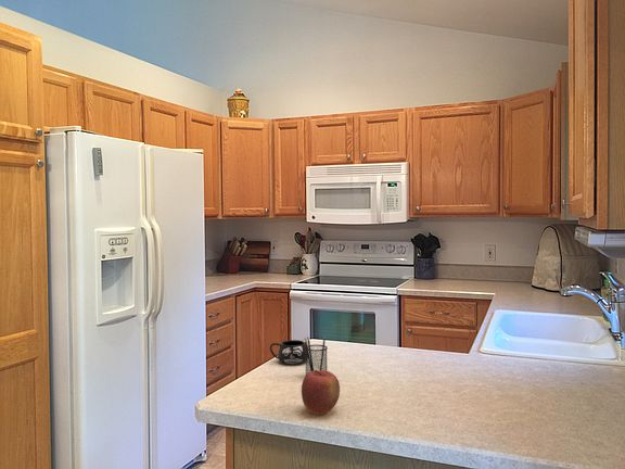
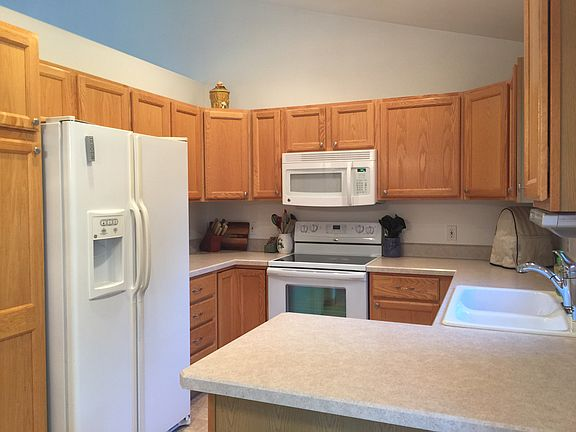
- pencil holder (316, 355)
- apple (320, 390)
- mug (289, 352)
